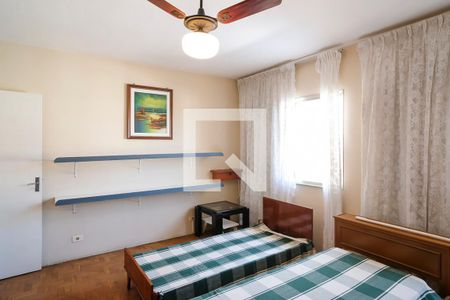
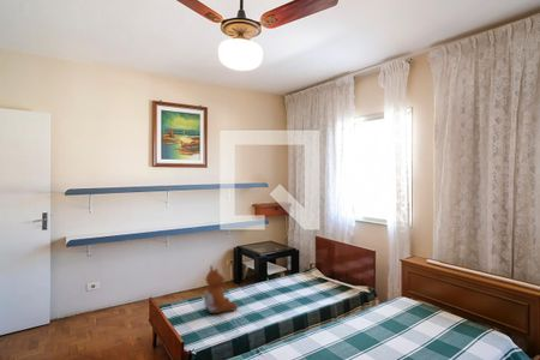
+ teddy bear (220, 287)
